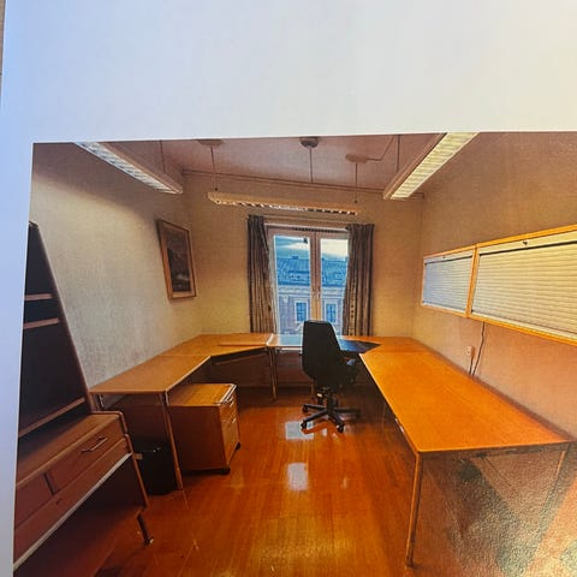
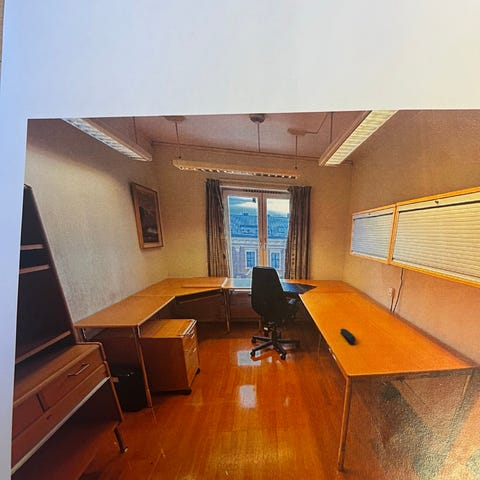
+ stapler (347, 334)
